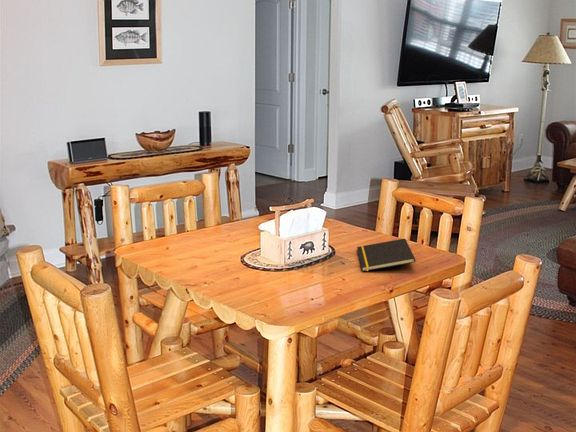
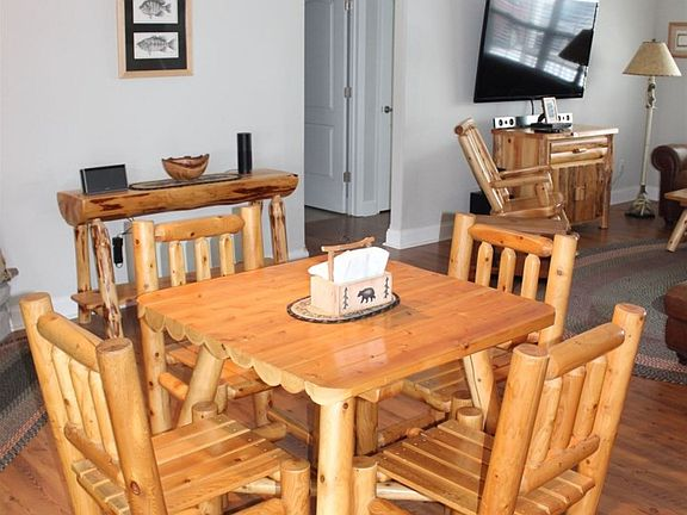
- notepad (384, 254)
